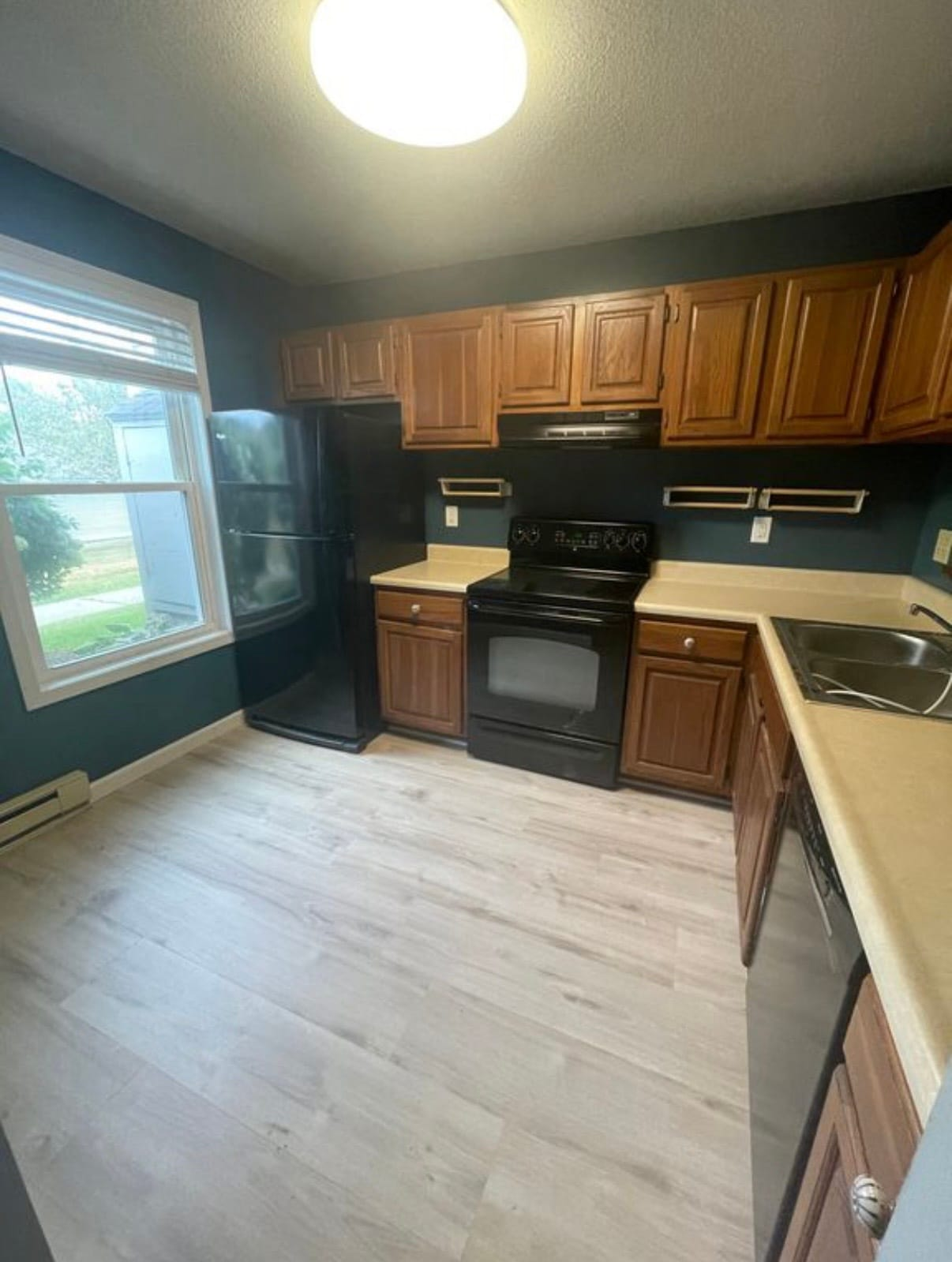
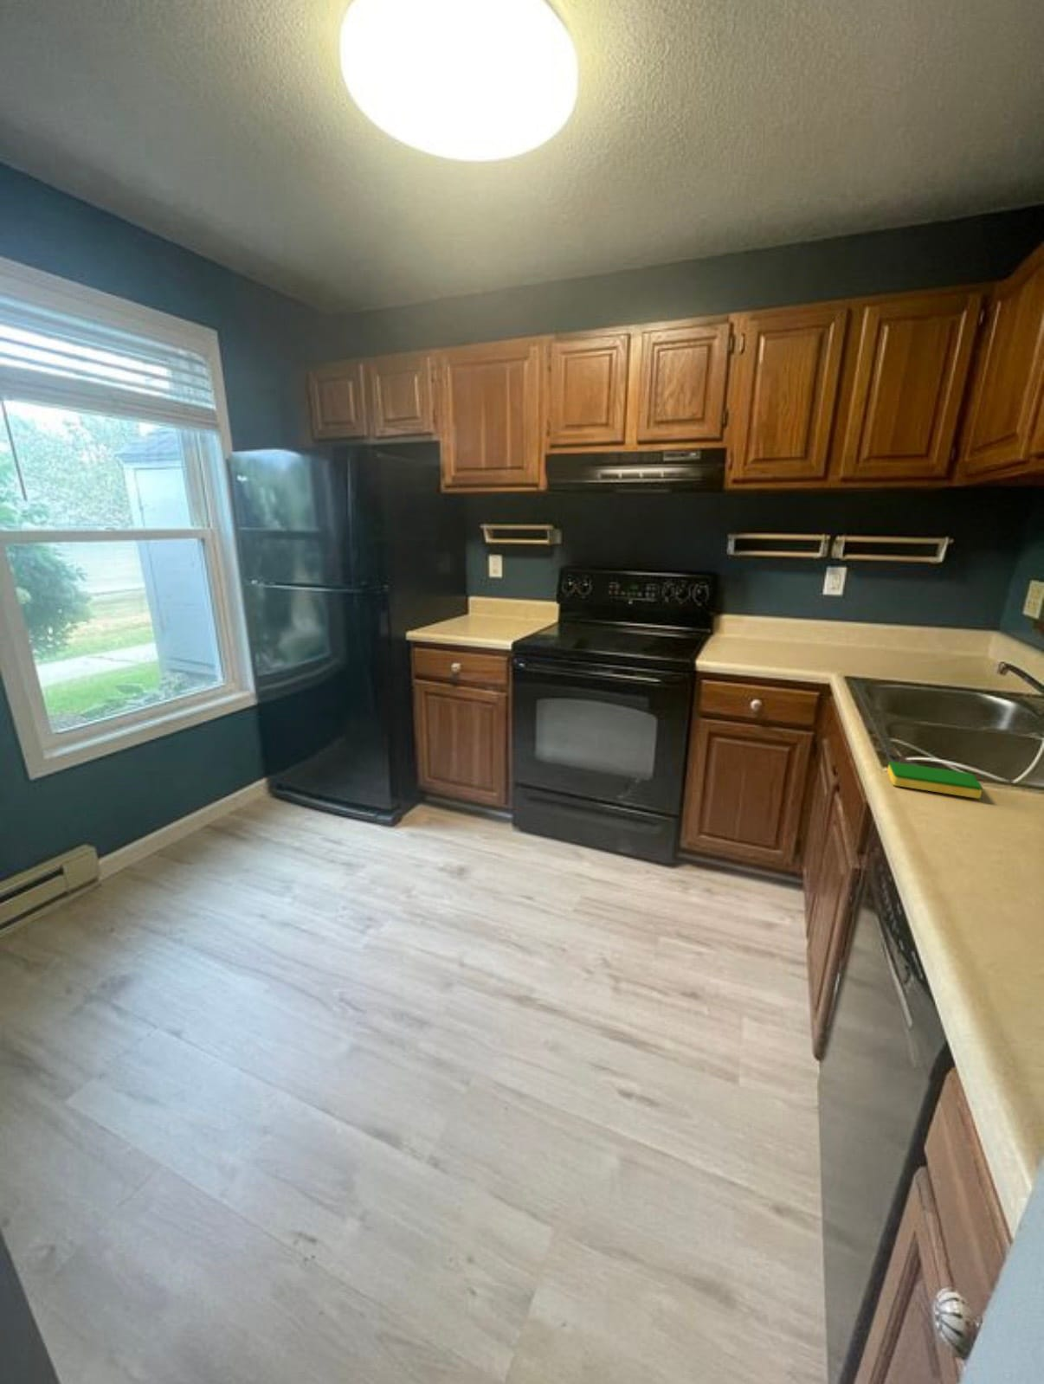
+ dish sponge (932, 779)
